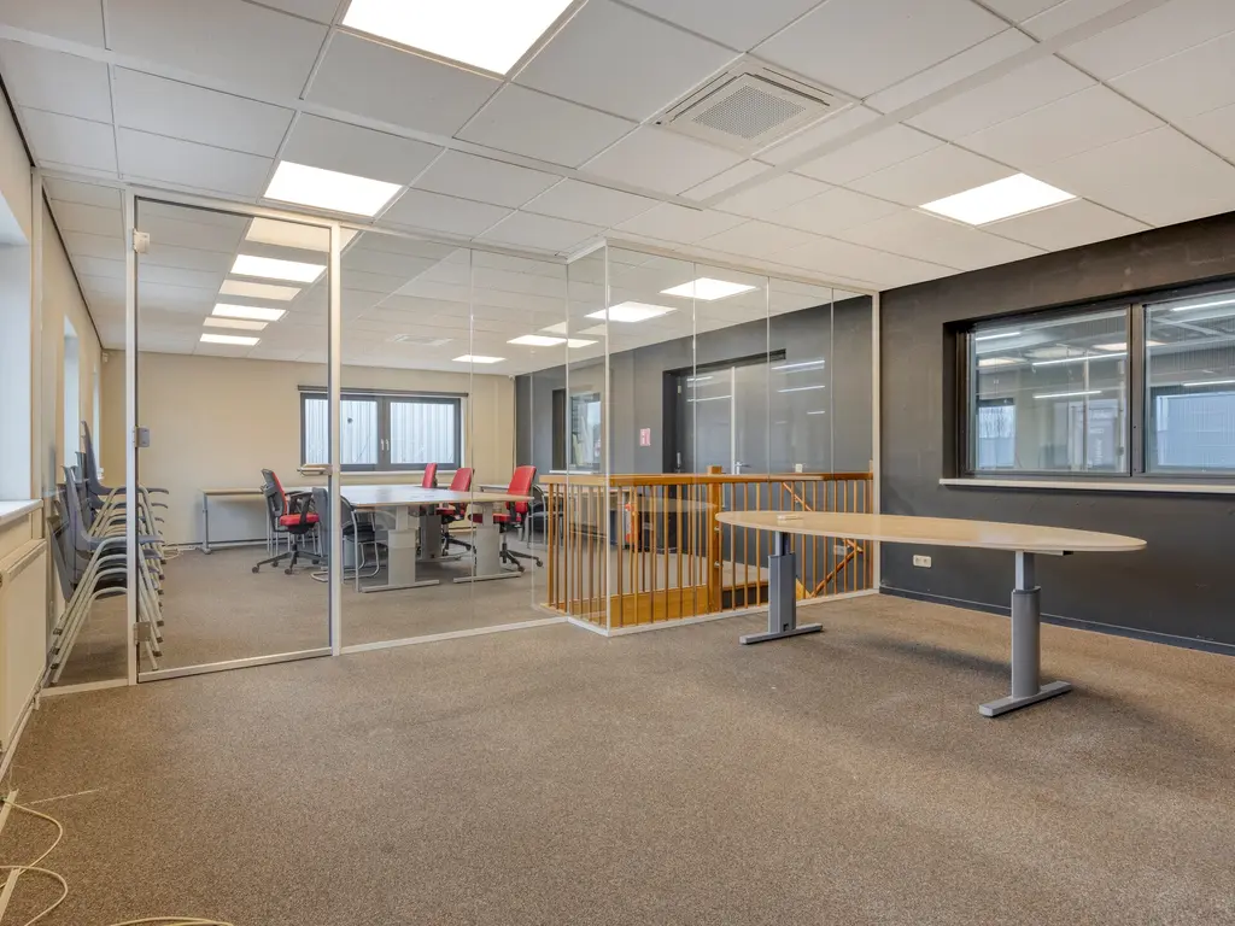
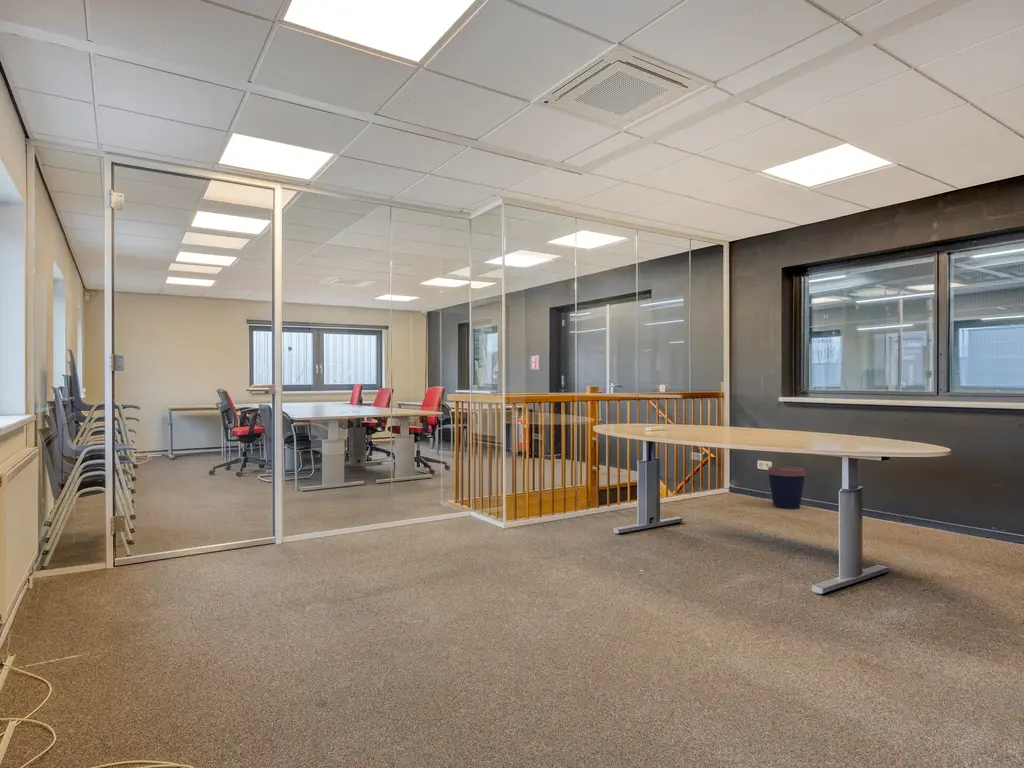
+ coffee cup (786, 487)
